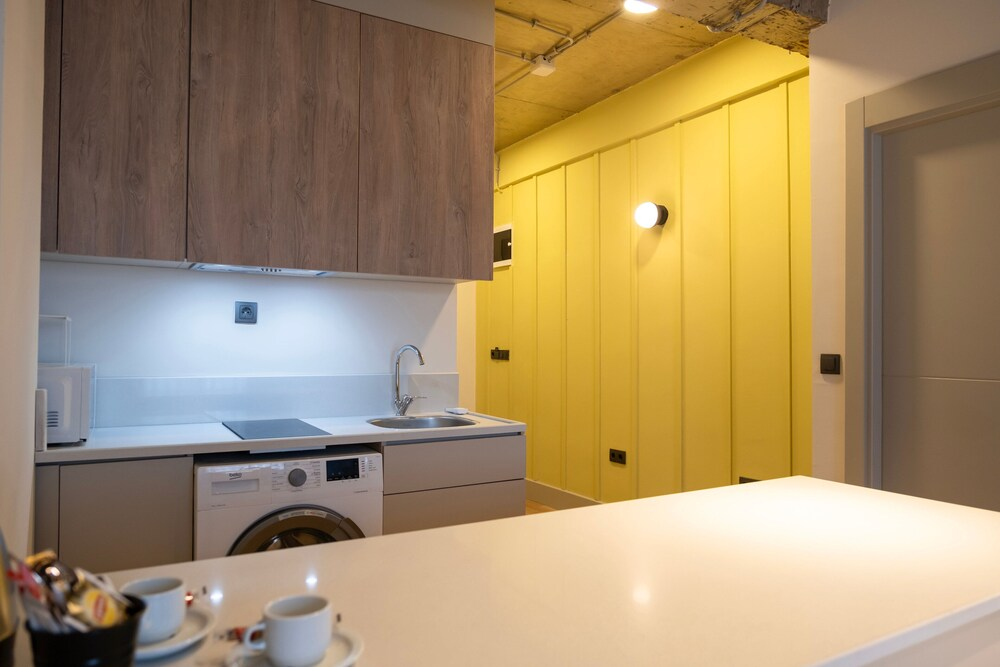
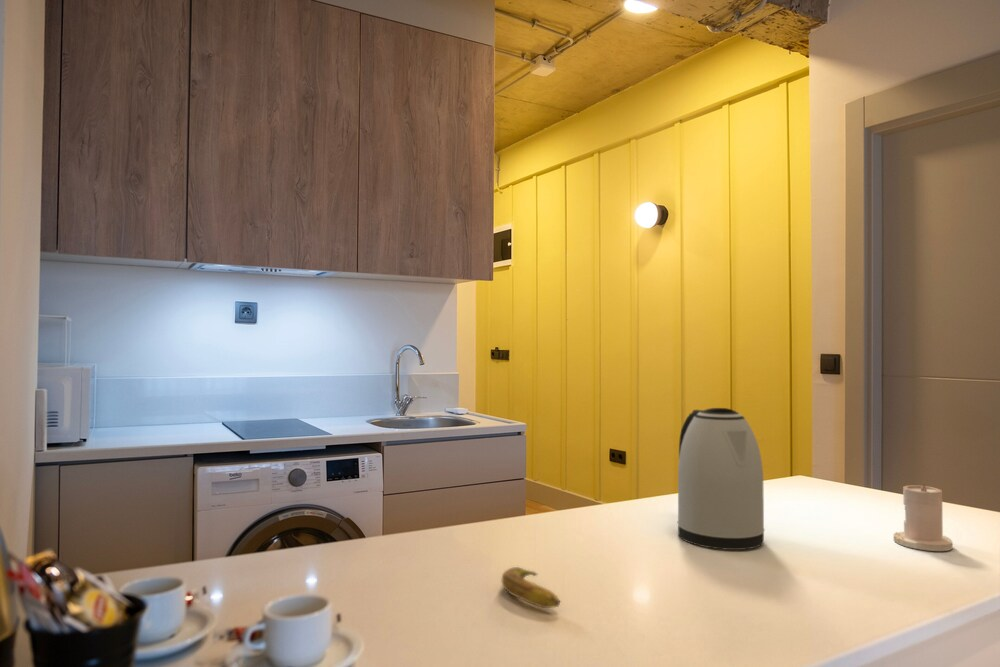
+ candle (922, 512)
+ kettle (711, 469)
+ banana (532, 586)
